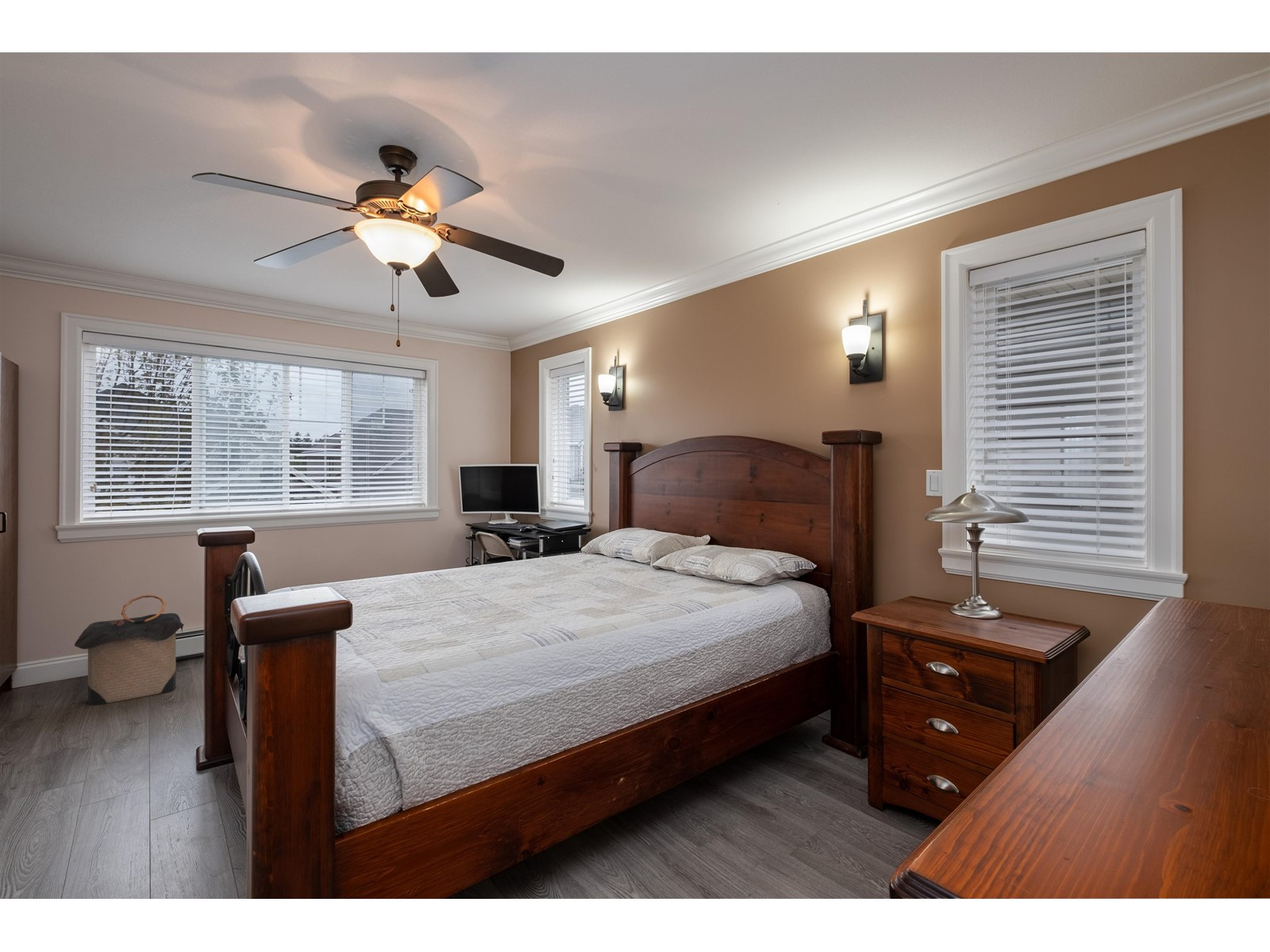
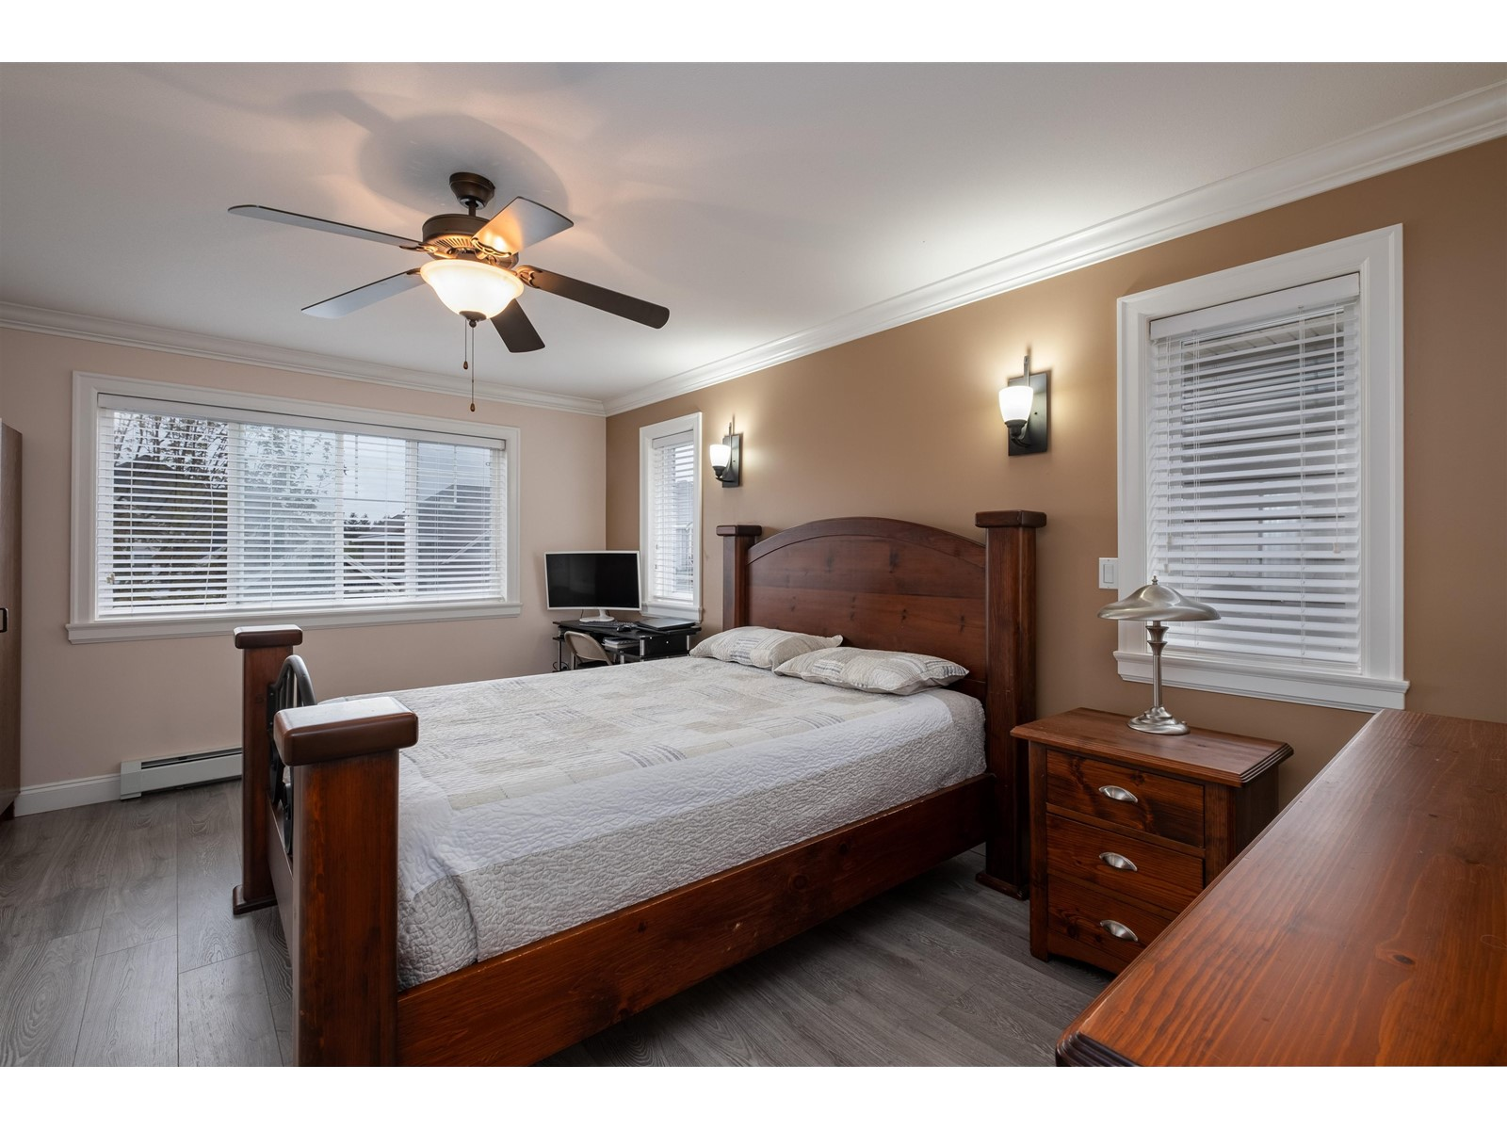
- laundry hamper (131, 647)
